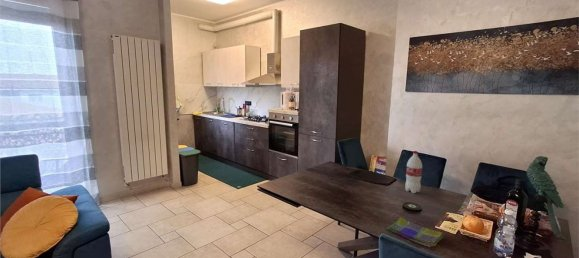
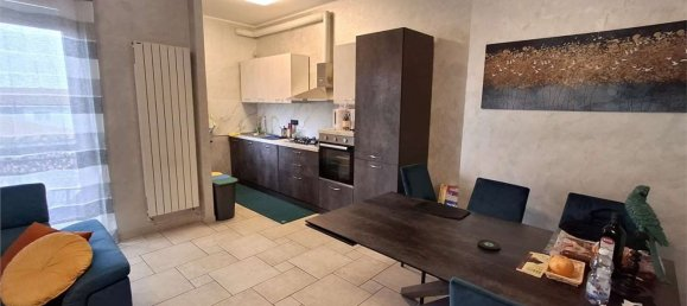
- dish towel (415, 231)
- bottle (414, 171)
